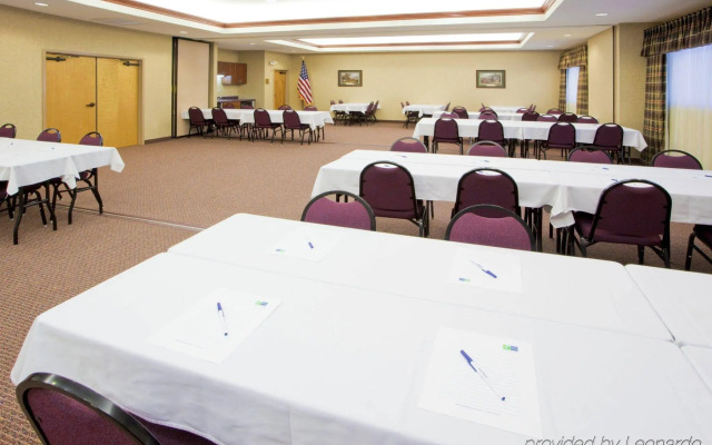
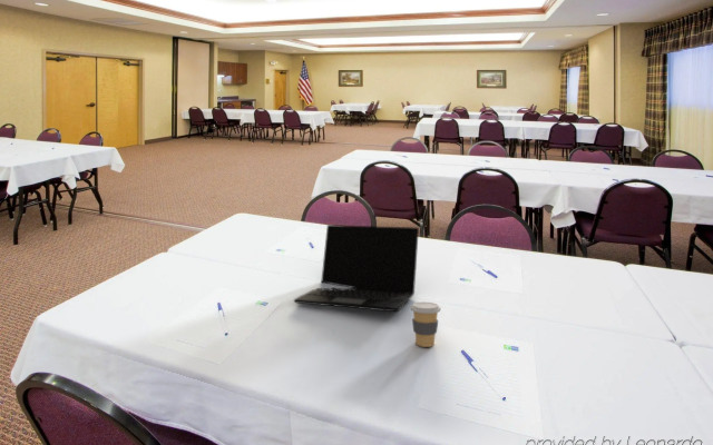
+ coffee cup (424, 324)
+ laptop (359, 263)
